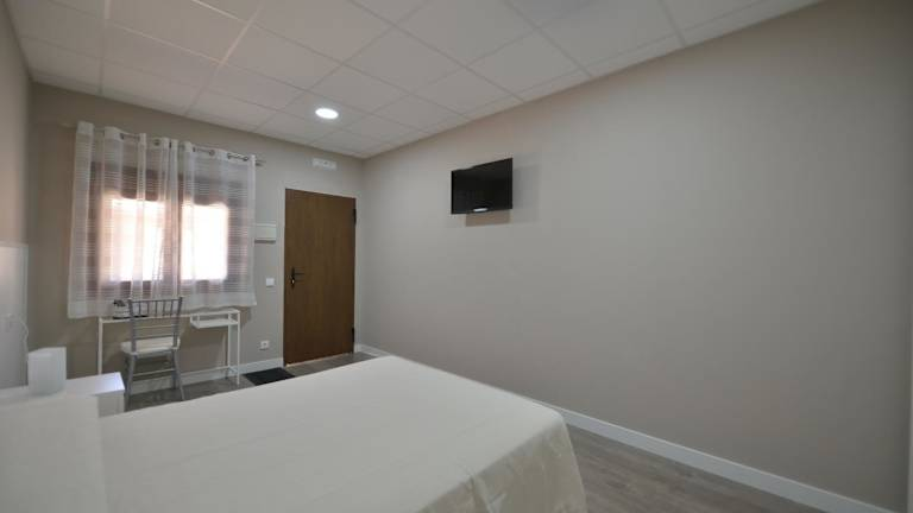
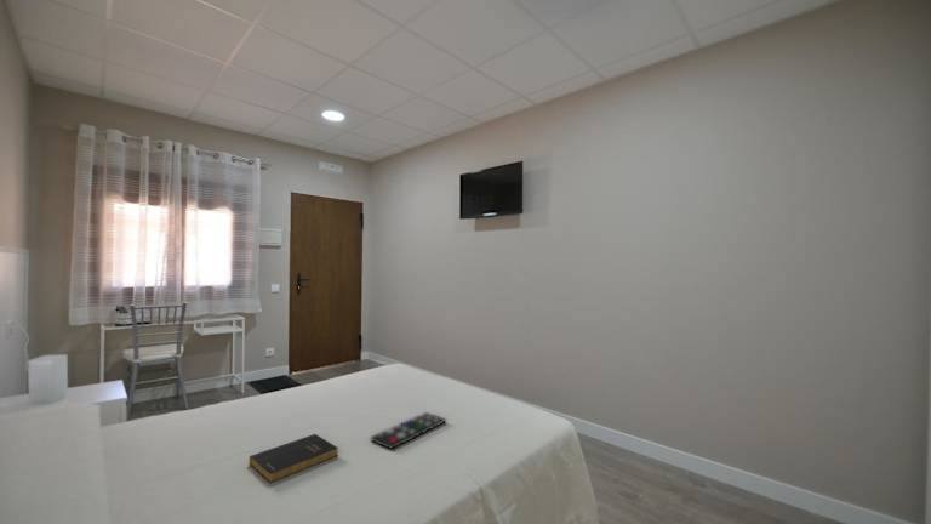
+ remote control (410, 428)
+ book (292, 456)
